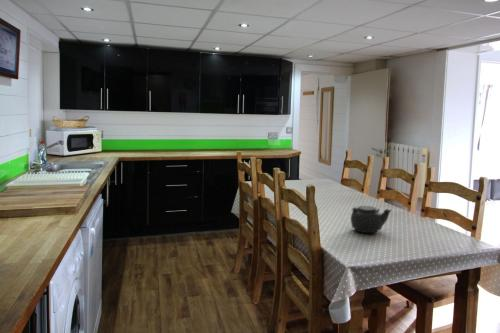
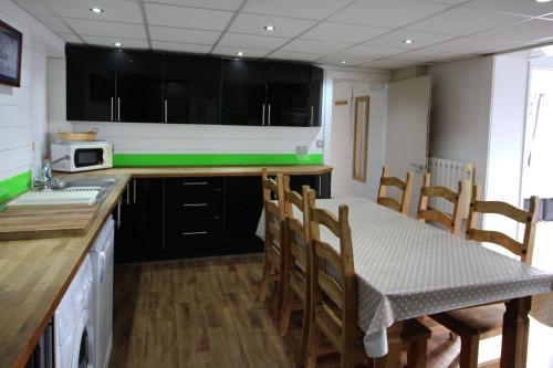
- teapot (370, 219)
